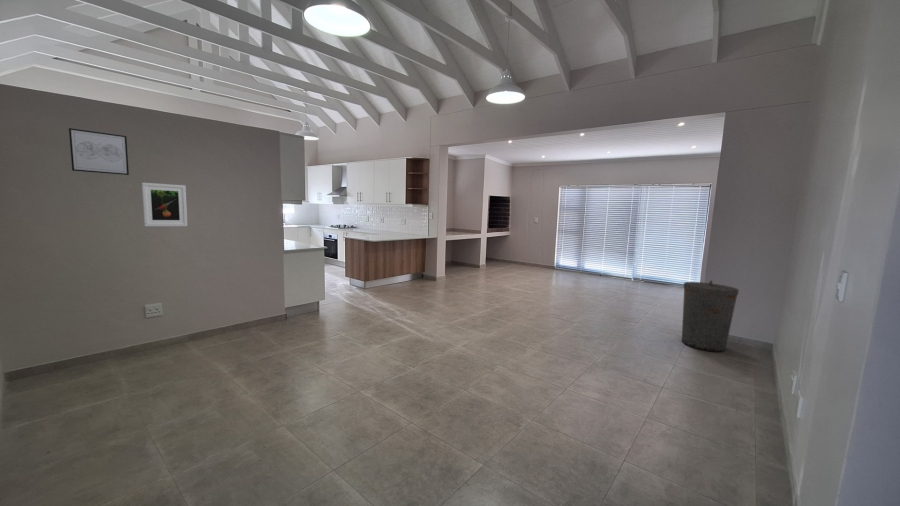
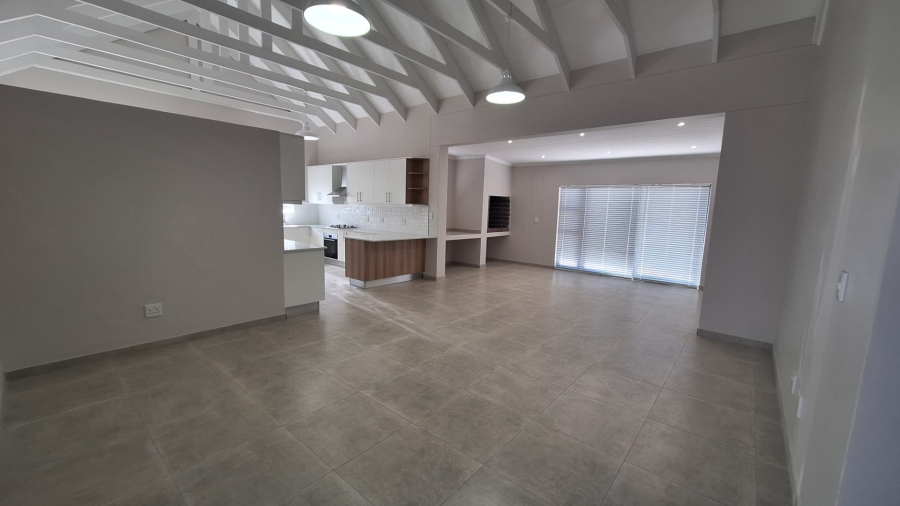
- trash can (706, 313)
- wall art (100, 152)
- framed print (165, 205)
